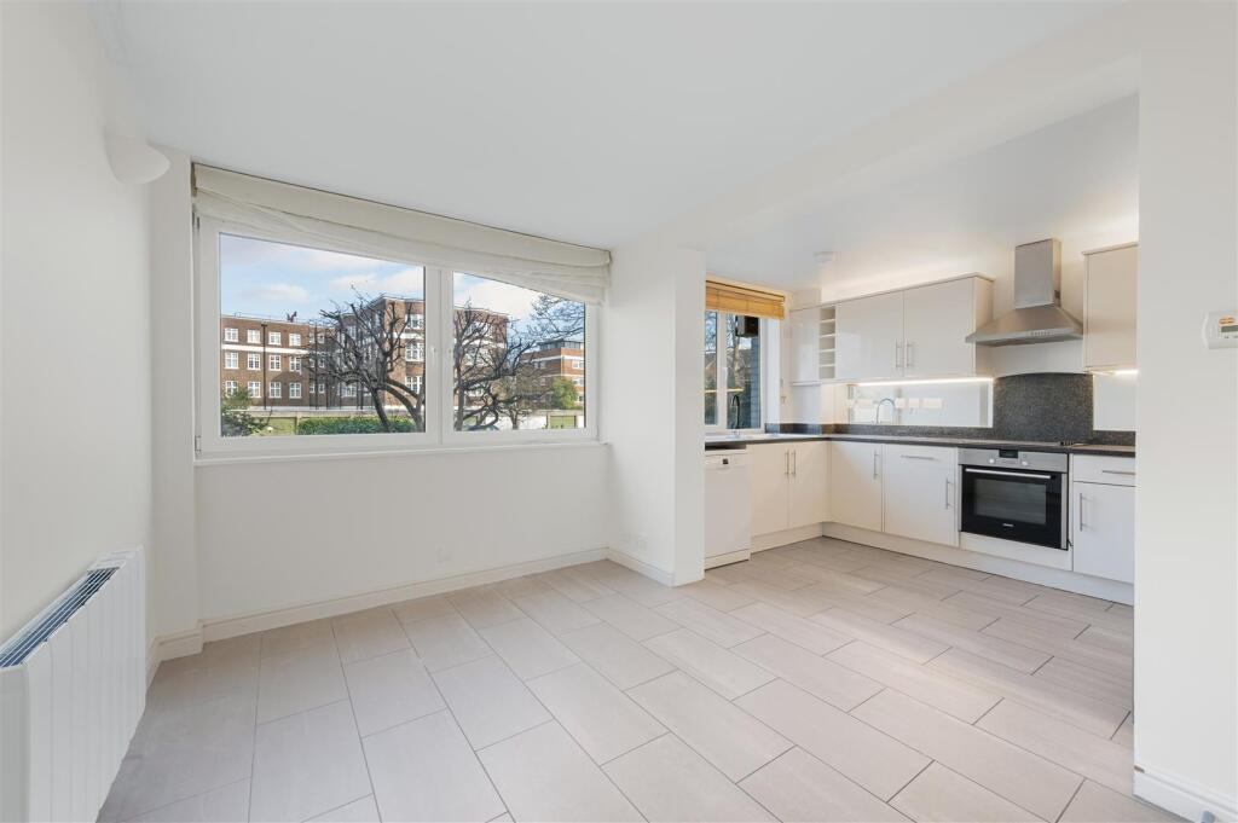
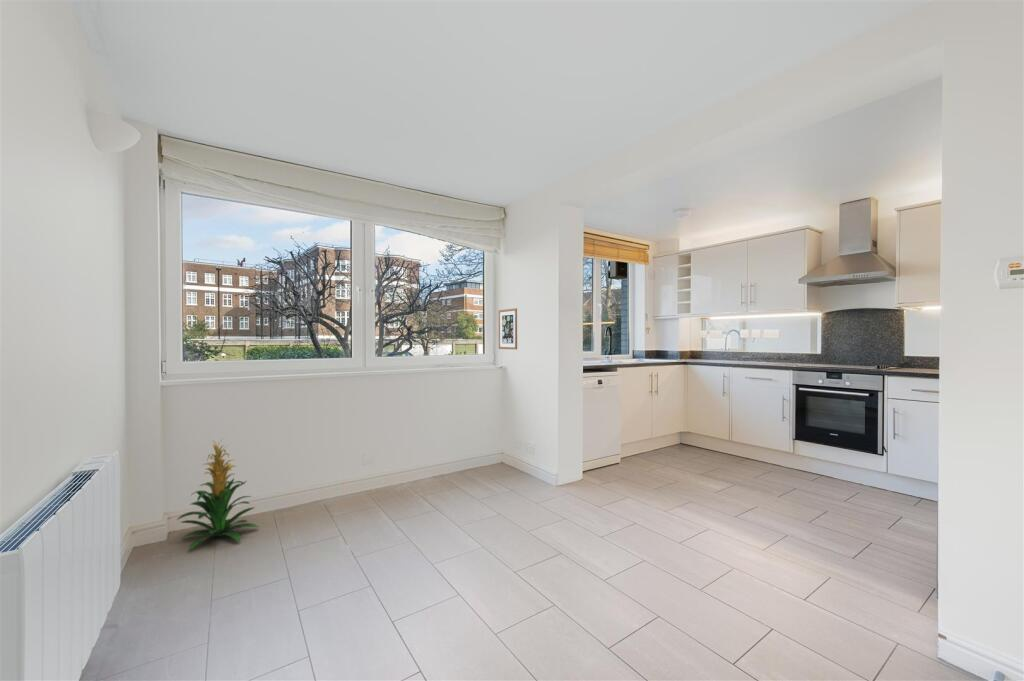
+ wall art (507, 329)
+ indoor plant (219, 487)
